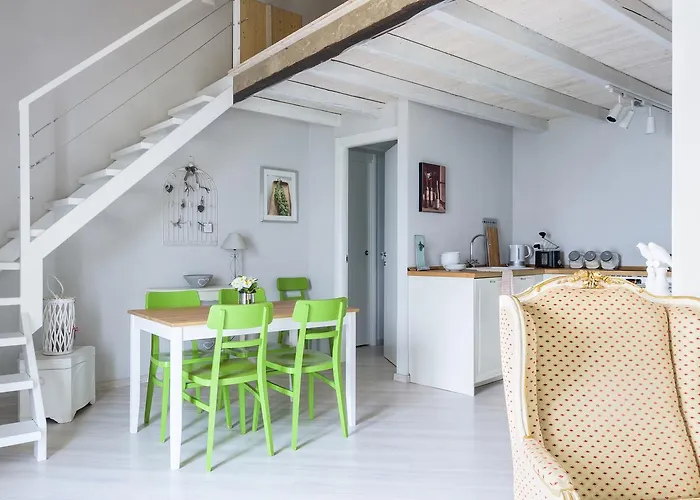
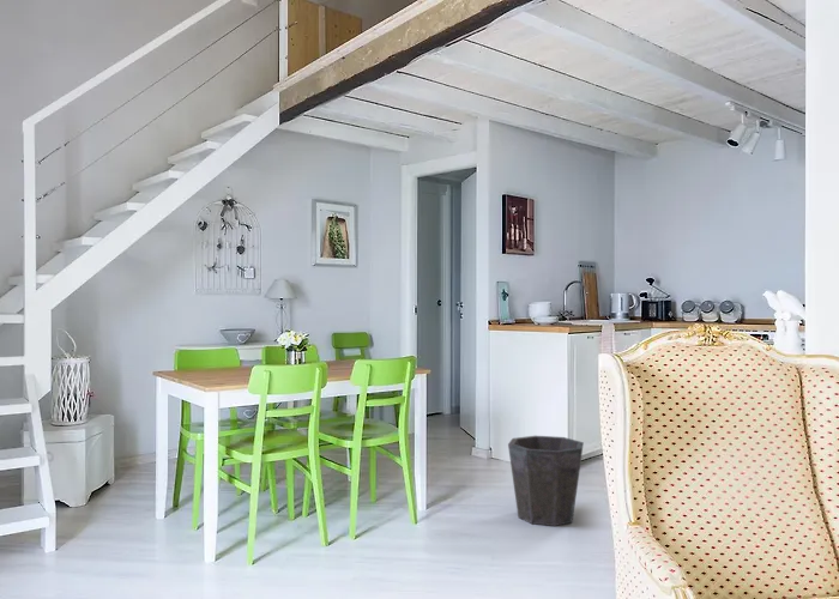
+ waste bin (545, 479)
